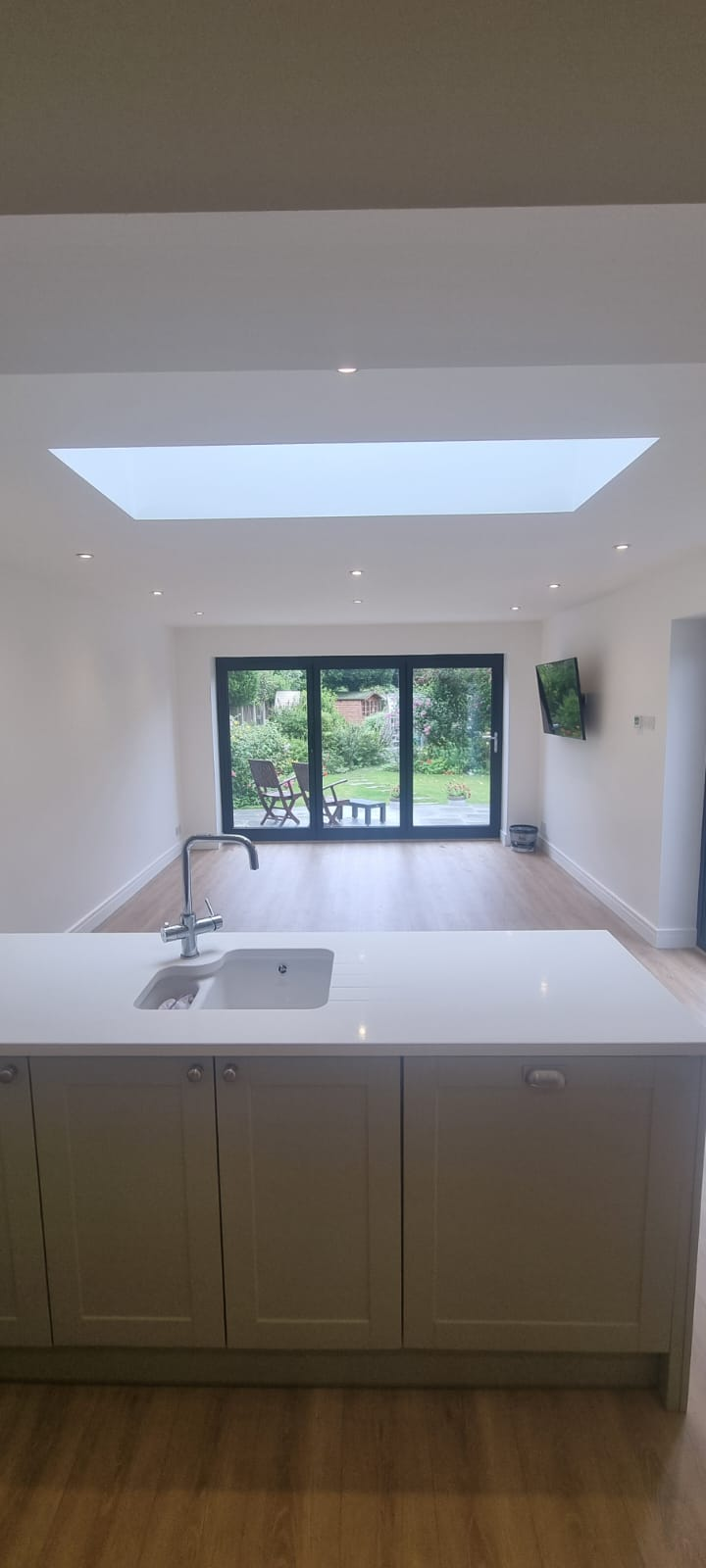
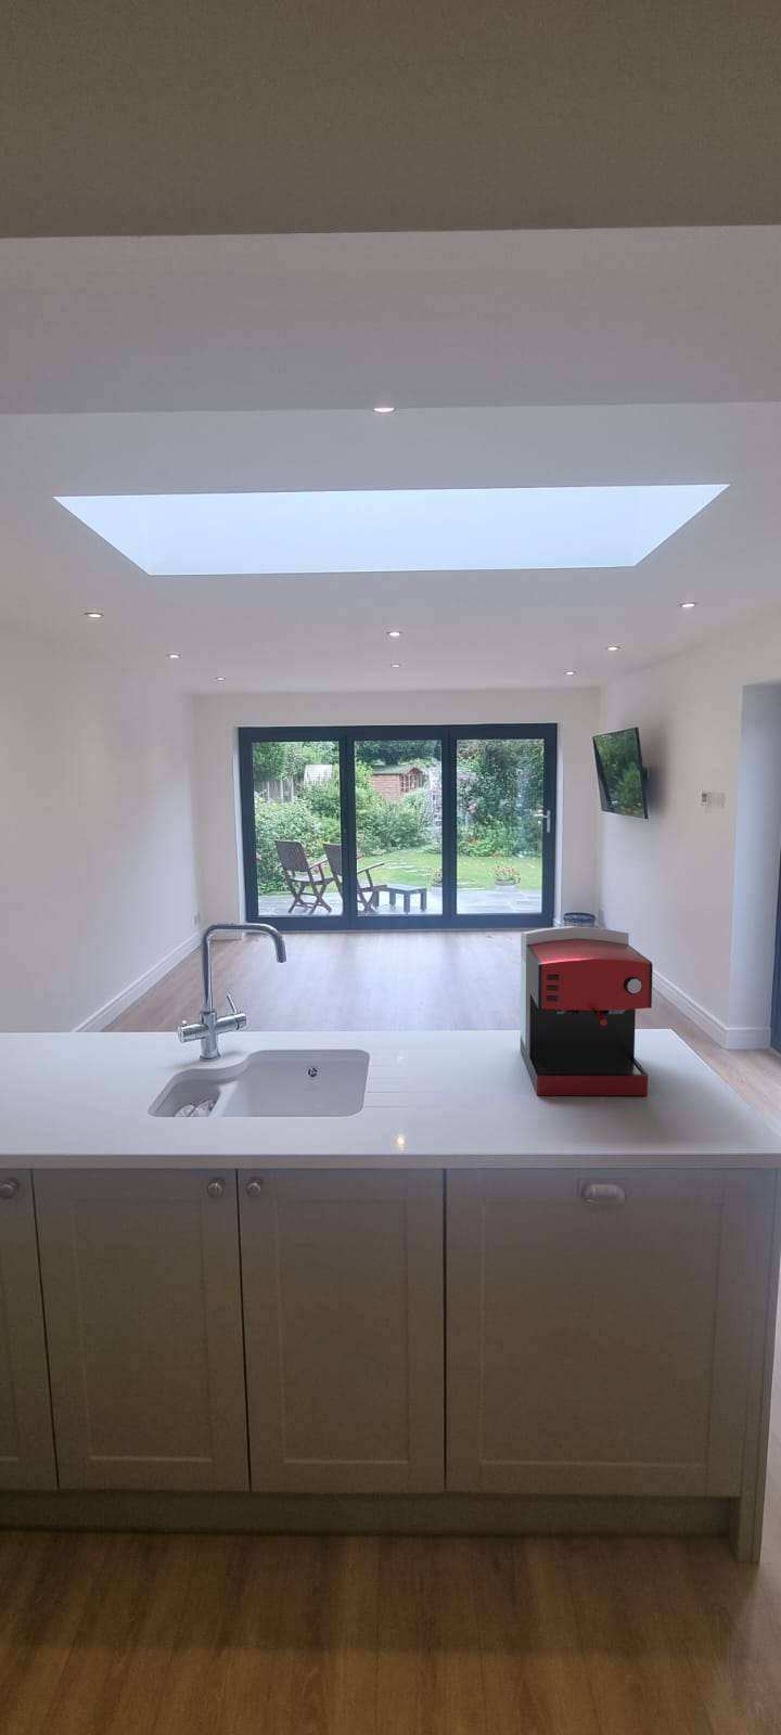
+ coffee maker (584, 1006)
